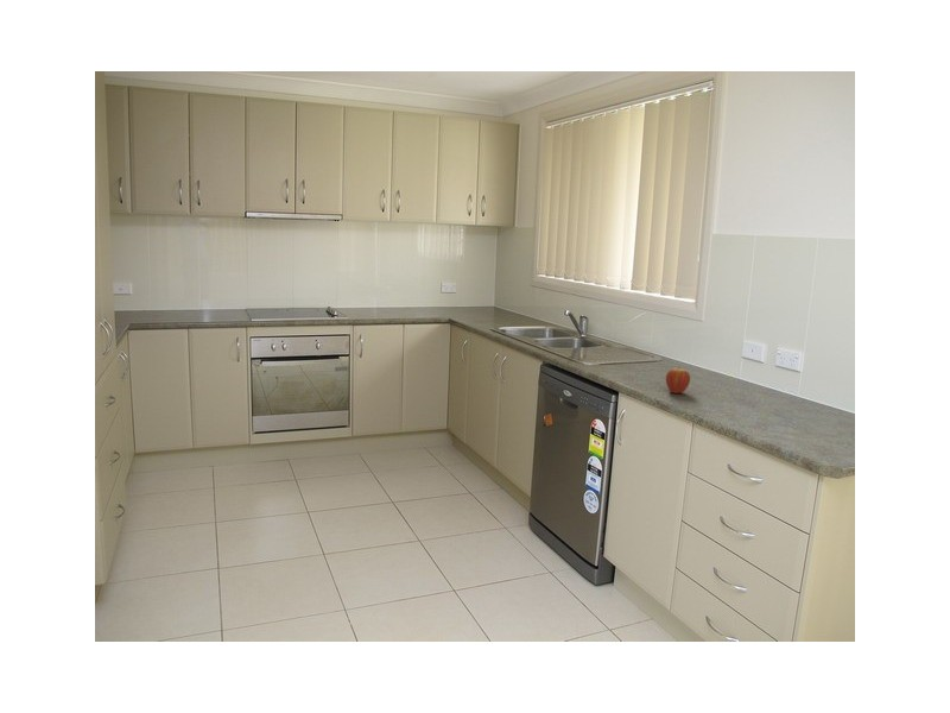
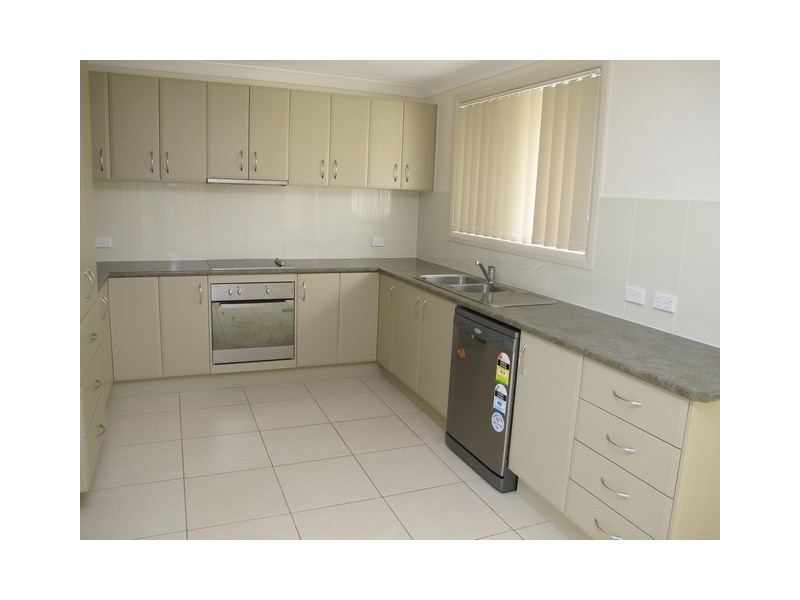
- fruit (677, 379)
